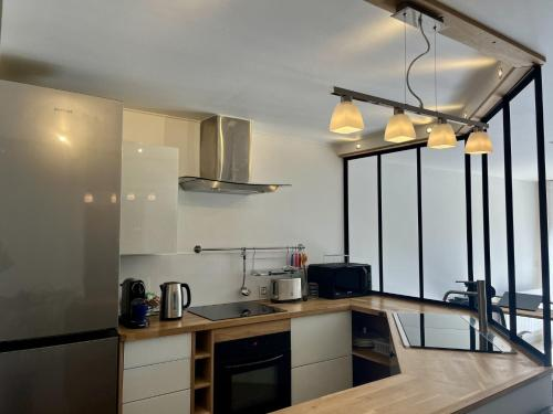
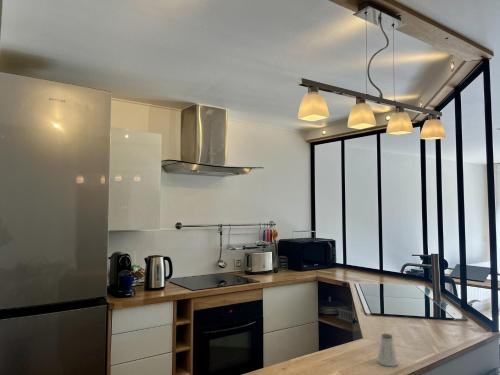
+ saltshaker (387, 348)
